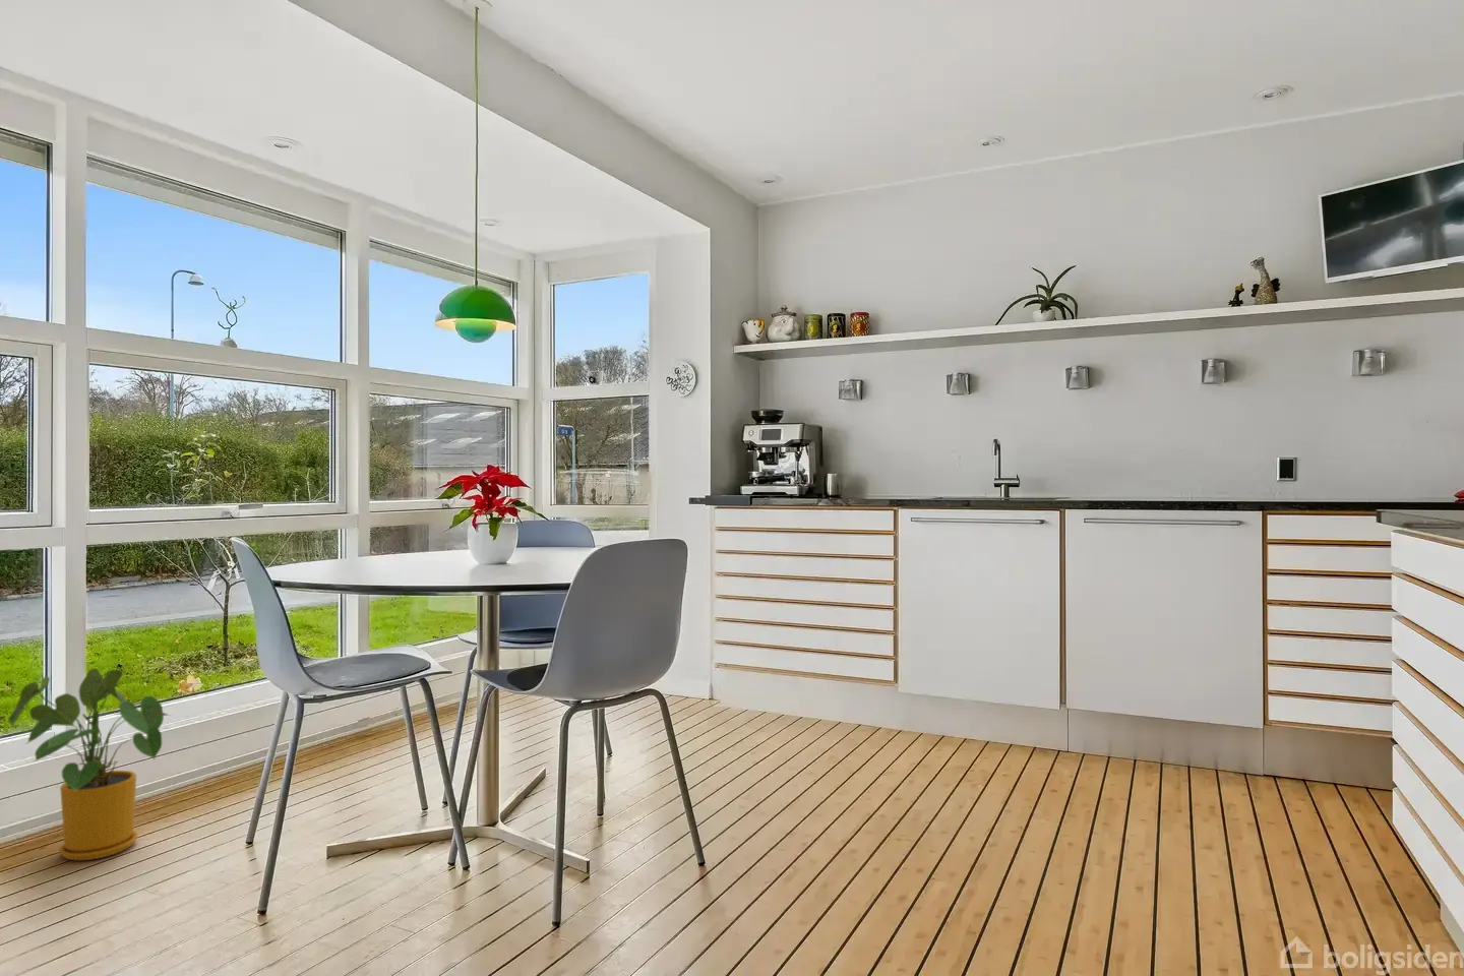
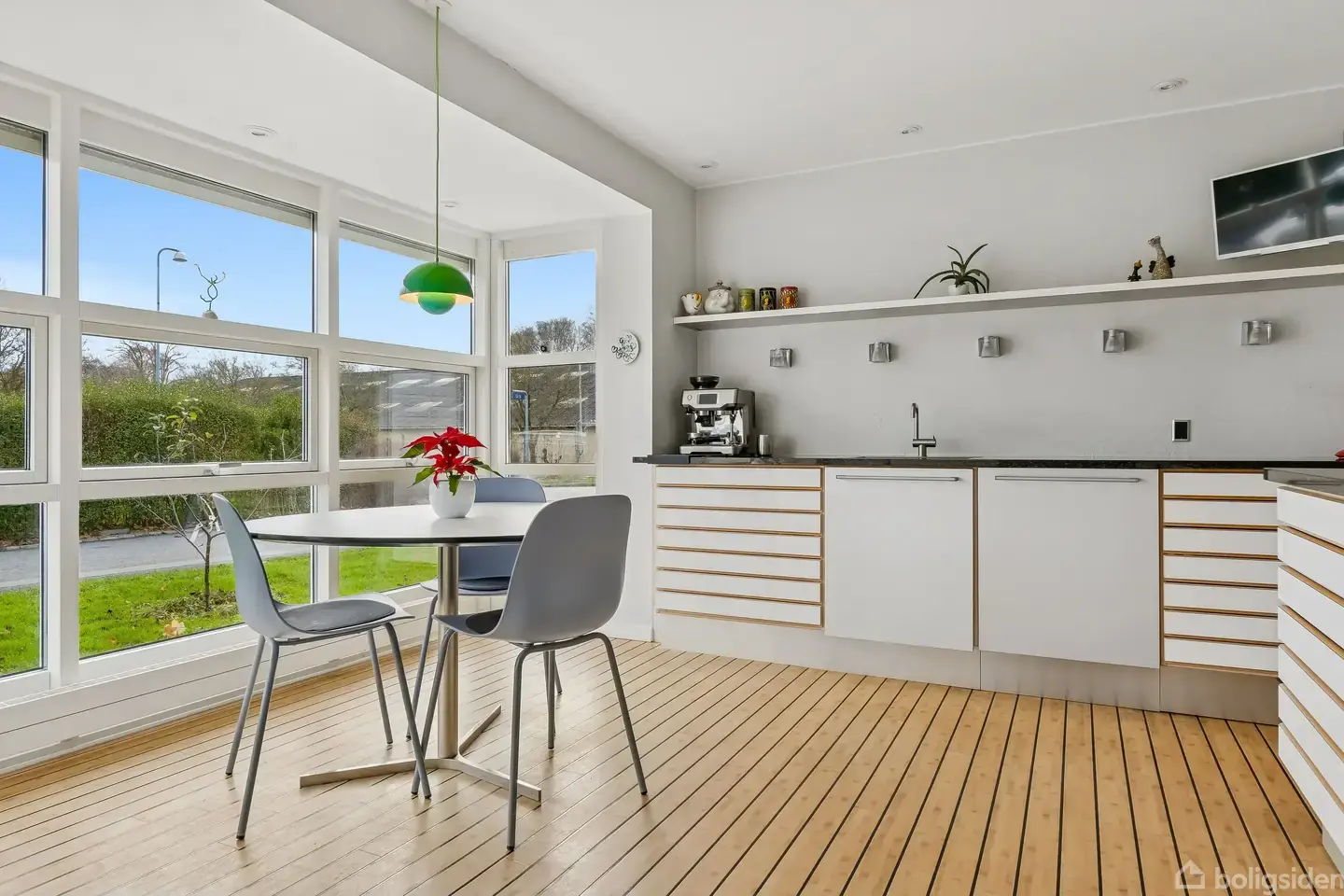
- house plant (89, 764)
